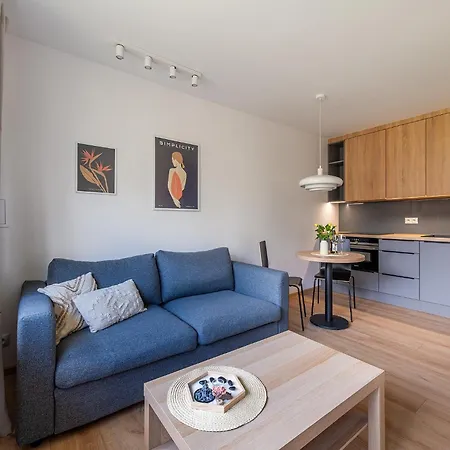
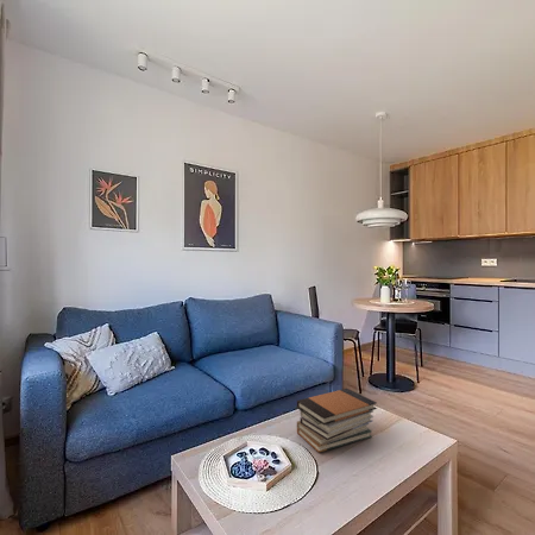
+ book stack (335, 417)
